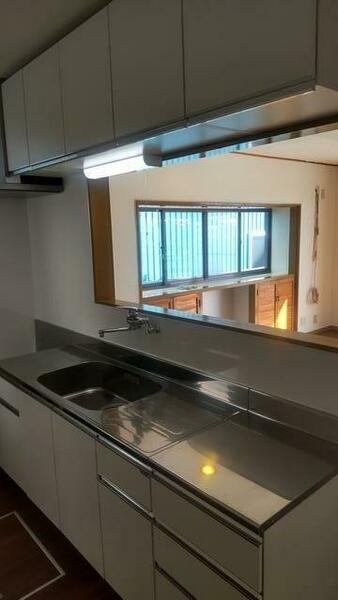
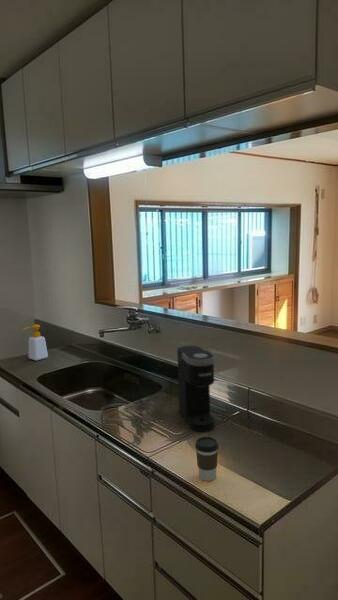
+ soap bottle (34, 342)
+ coffee maker (195, 385)
+ coffee cup (207, 459)
